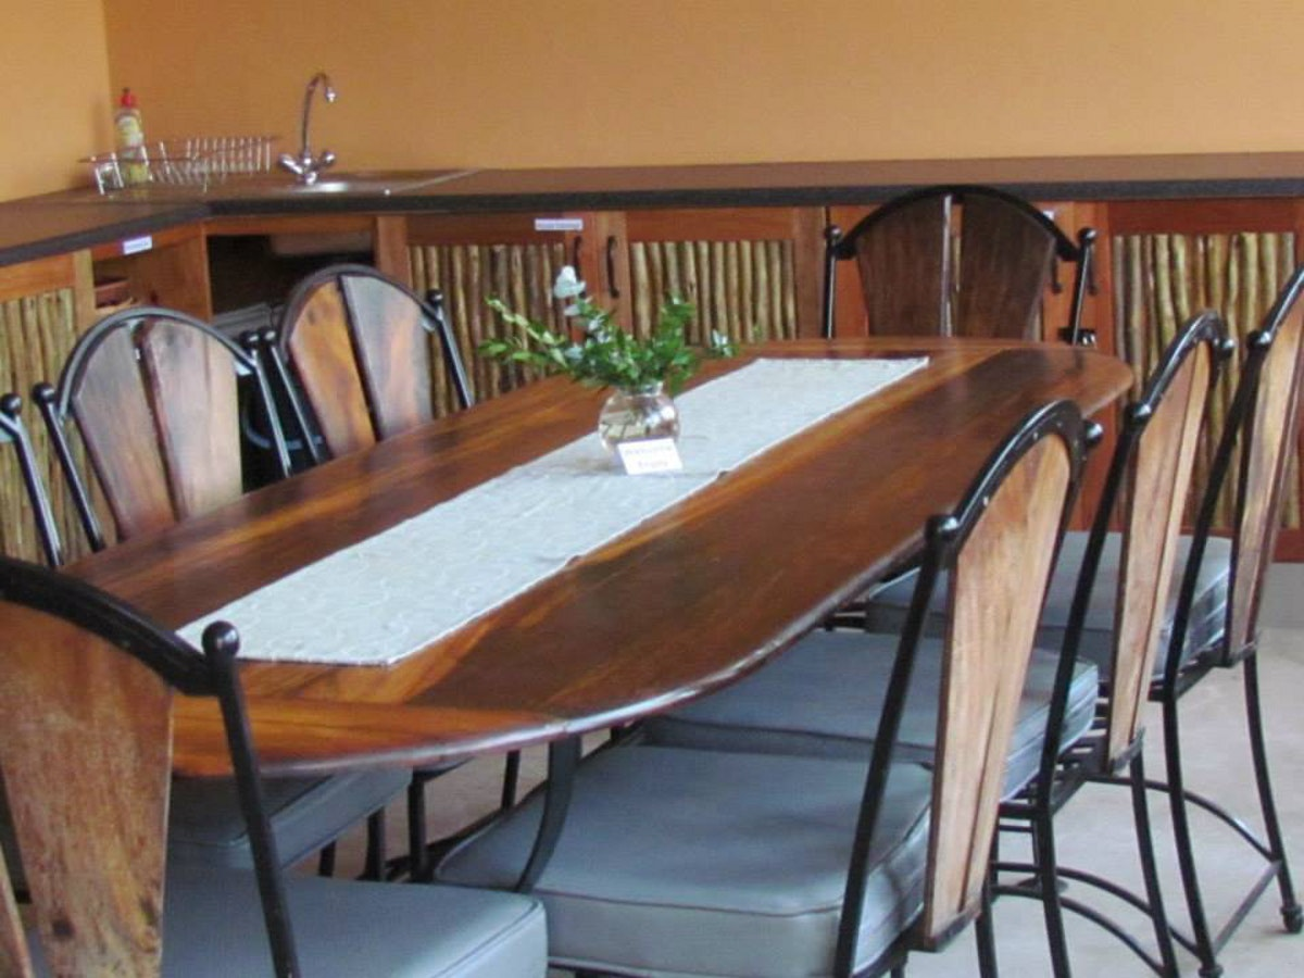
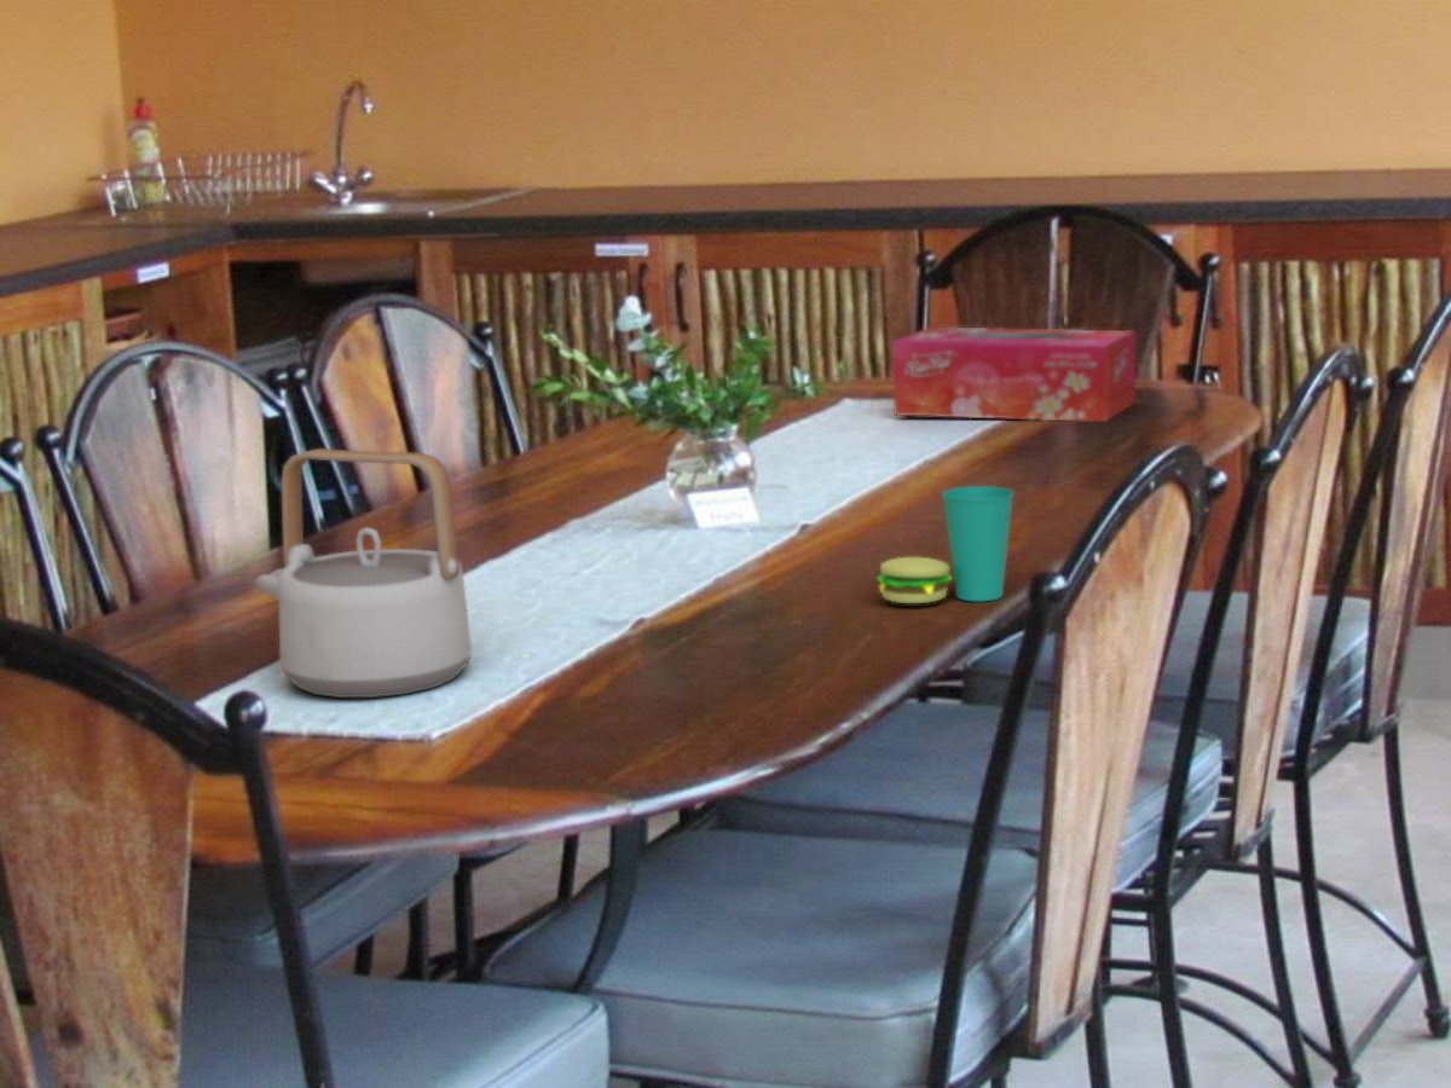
+ teapot (354, 565)
+ tissue box (1014, 372)
+ cup (949, 545)
